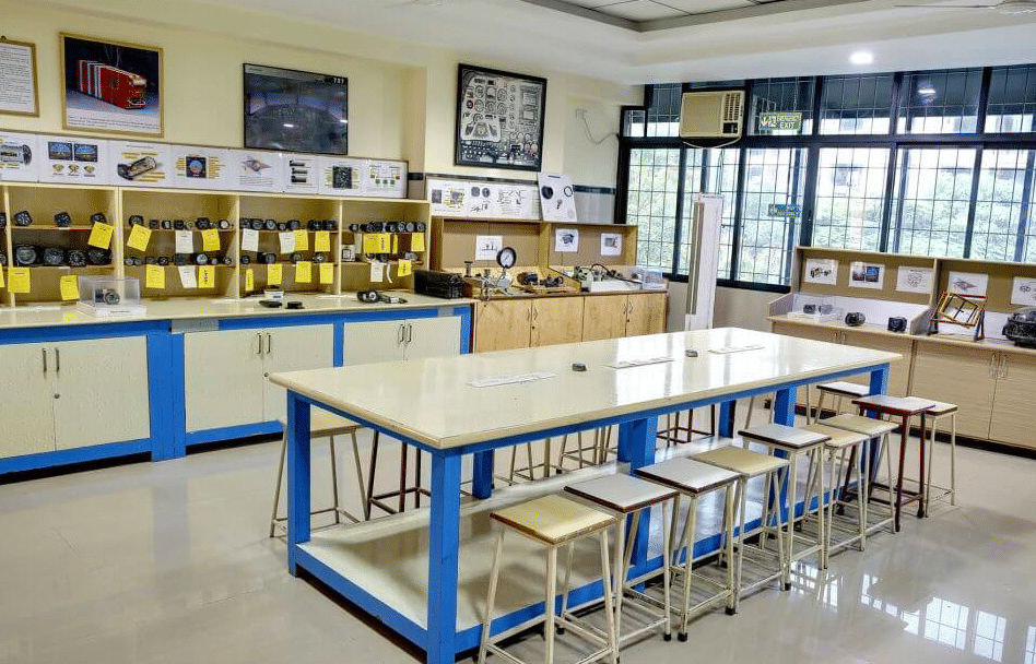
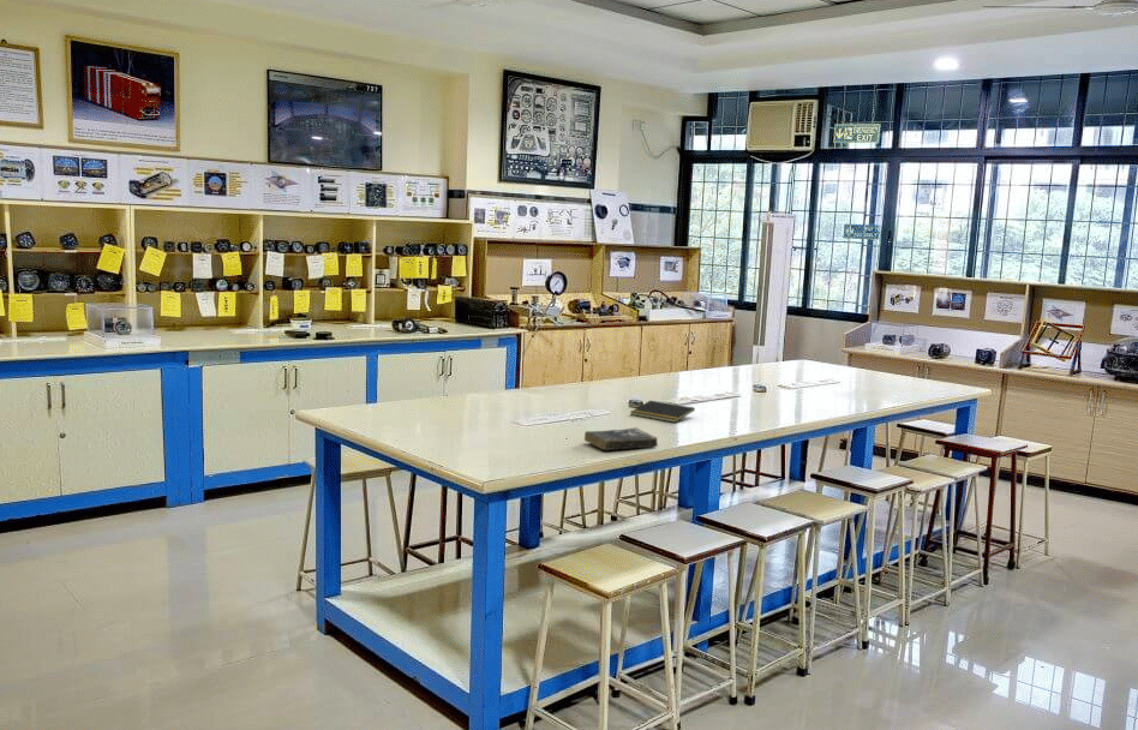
+ book (621, 438)
+ notepad (661, 411)
